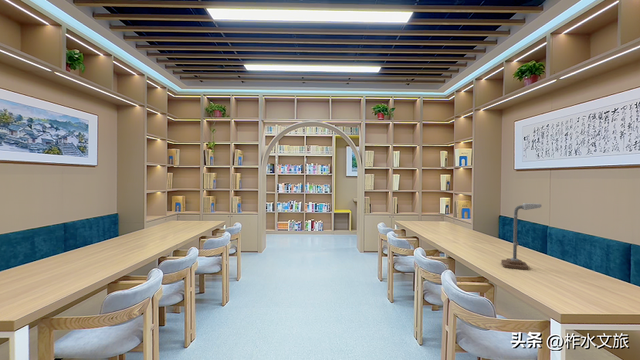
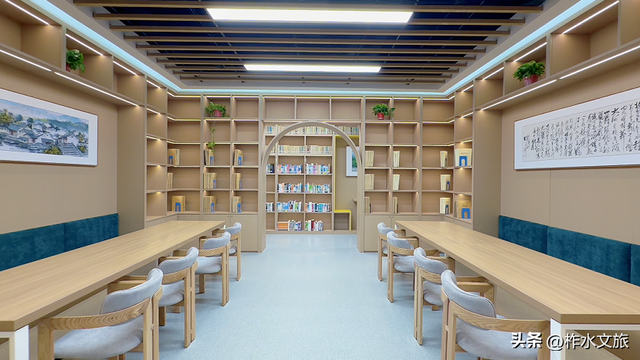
- desk lamp (516, 234)
